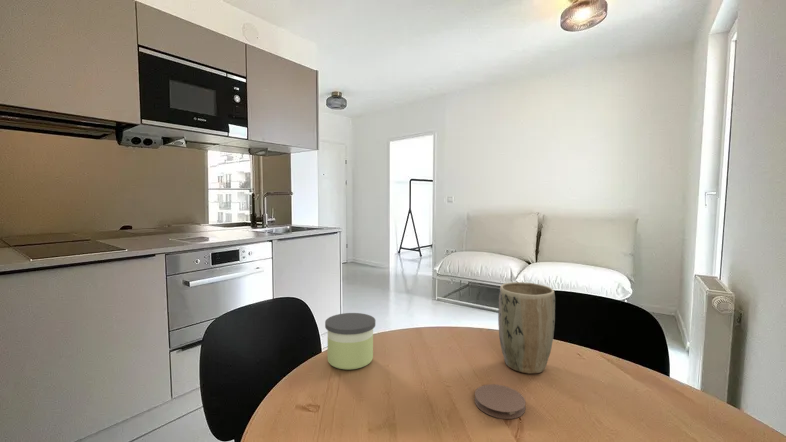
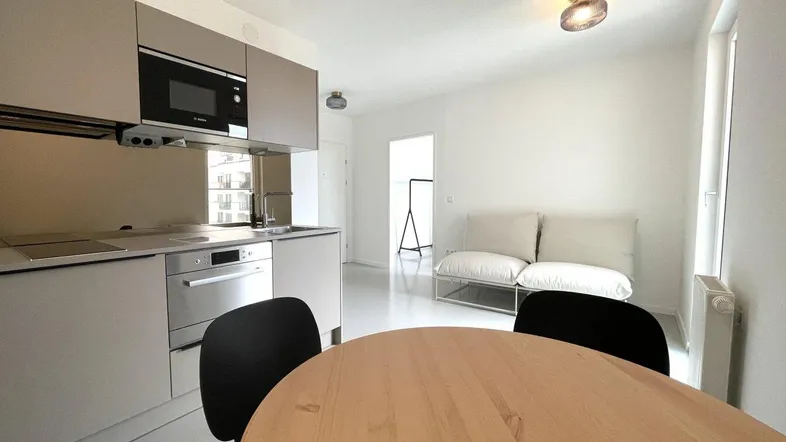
- candle (350, 340)
- coaster (499, 400)
- plant pot (525, 326)
